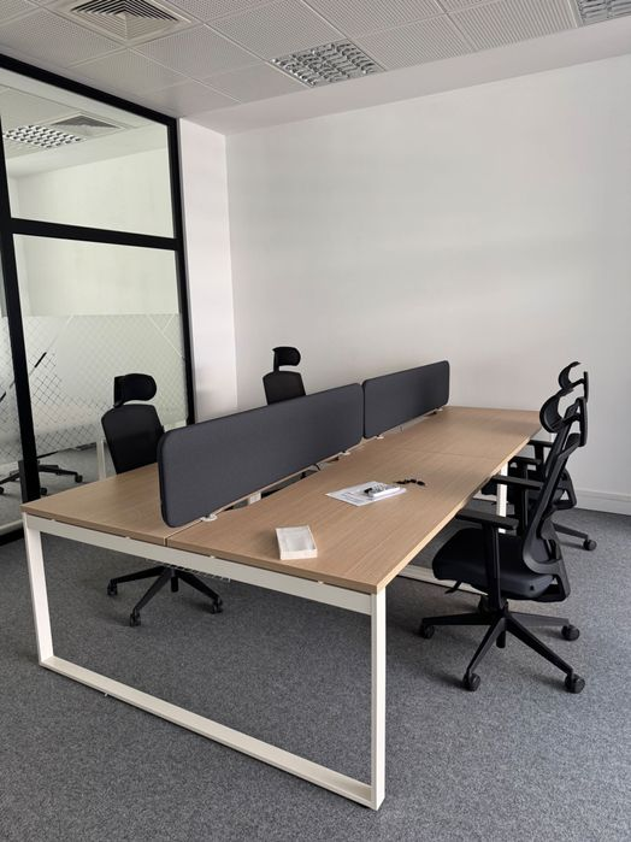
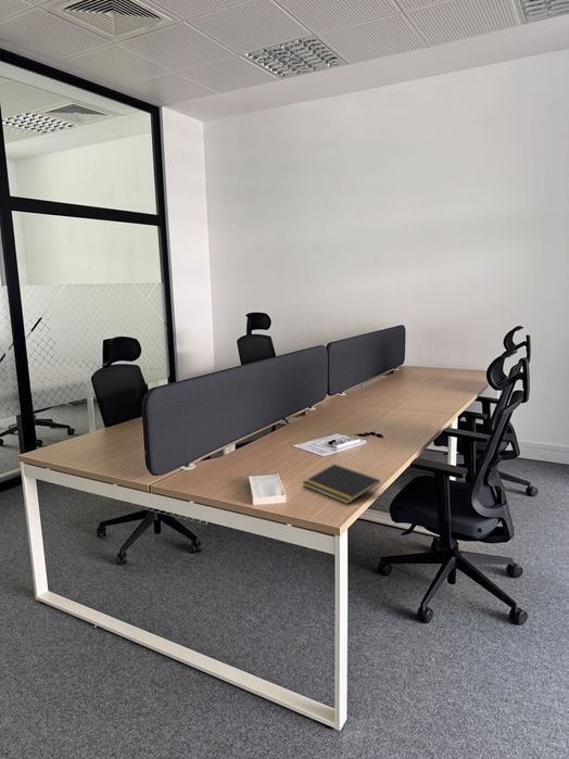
+ notepad (340, 482)
